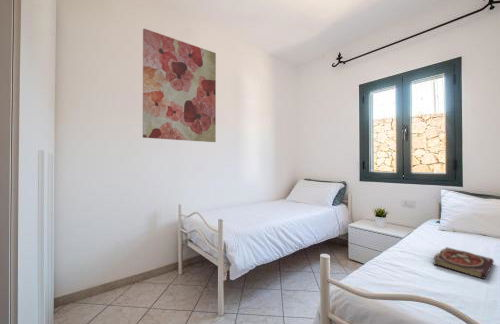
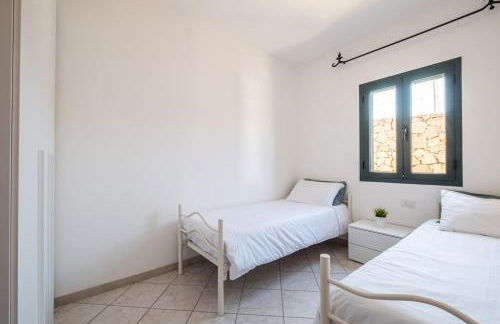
- book (462, 259)
- wall art (182, 91)
